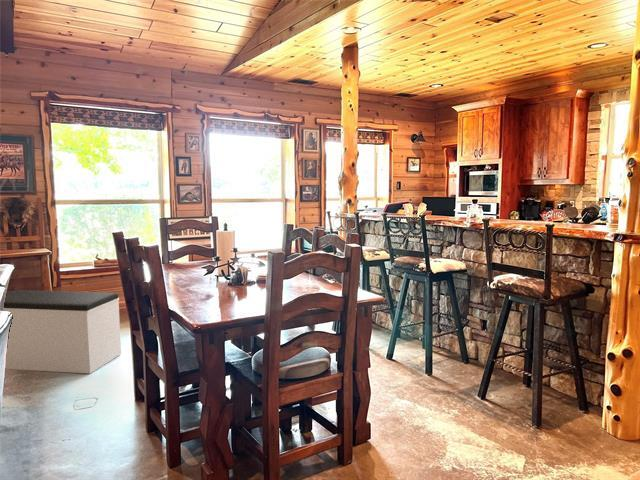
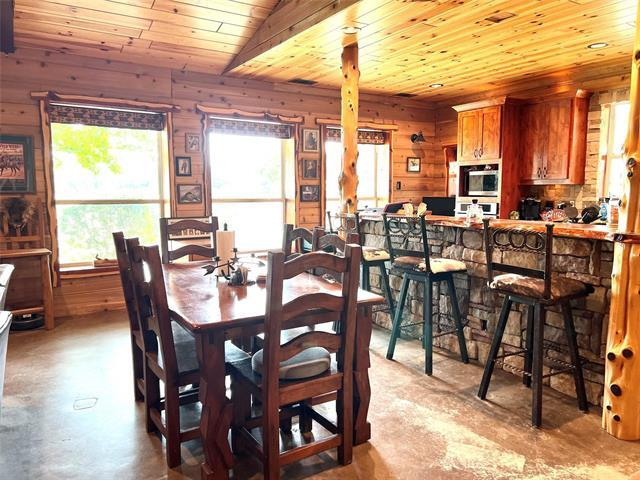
- bench (50, 328)
